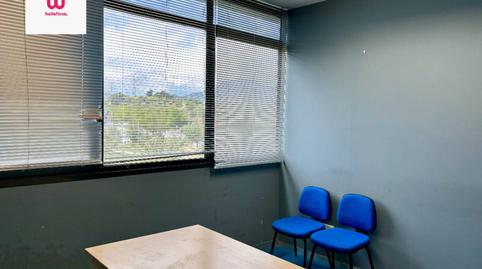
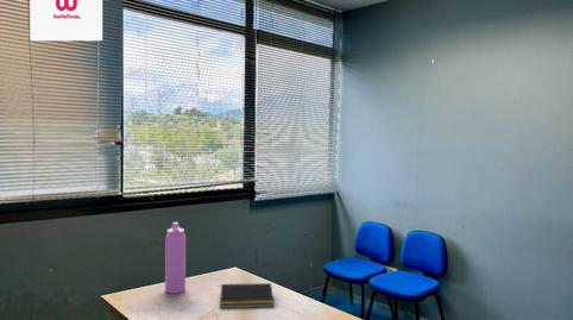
+ water bottle (175, 256)
+ notepad (246, 295)
